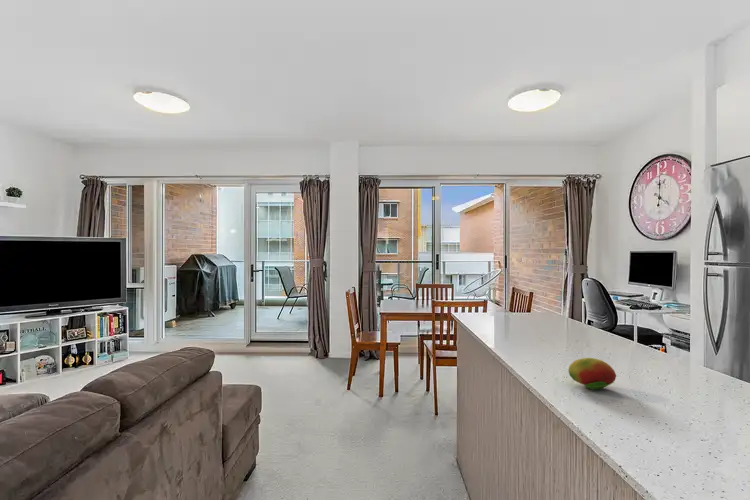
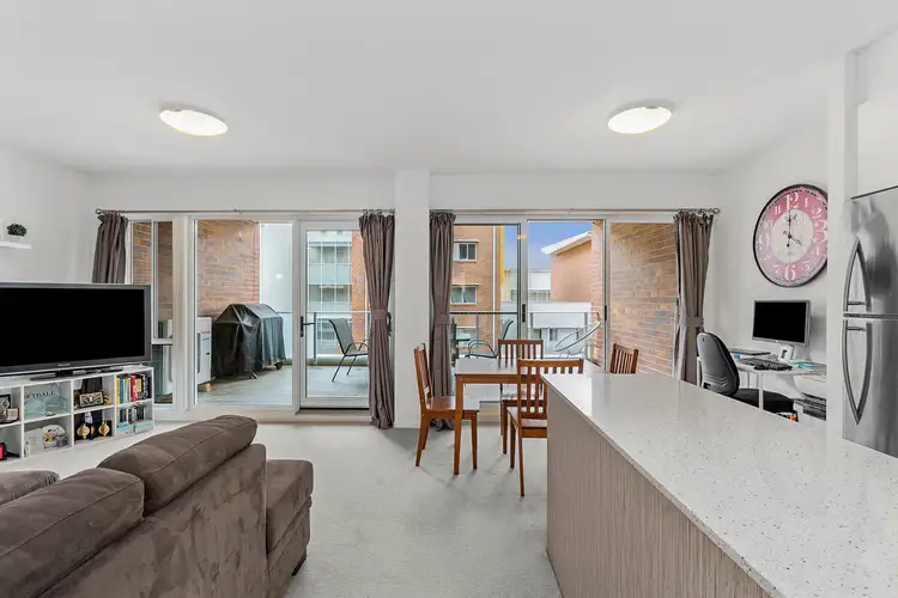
- fruit (591, 372)
